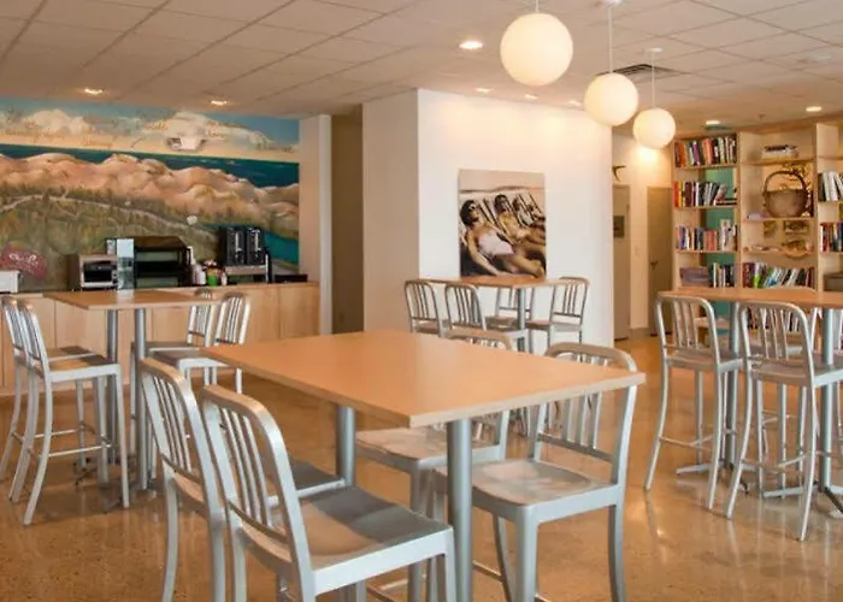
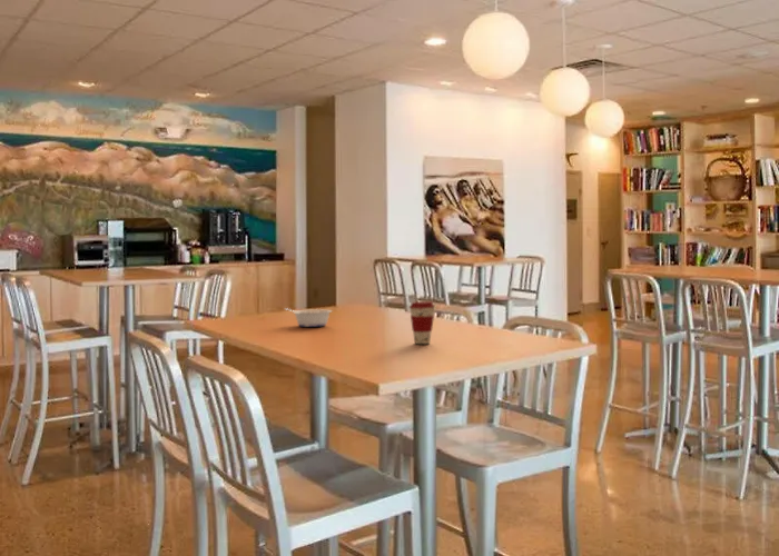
+ legume (310, 317)
+ coffee cup (422, 322)
